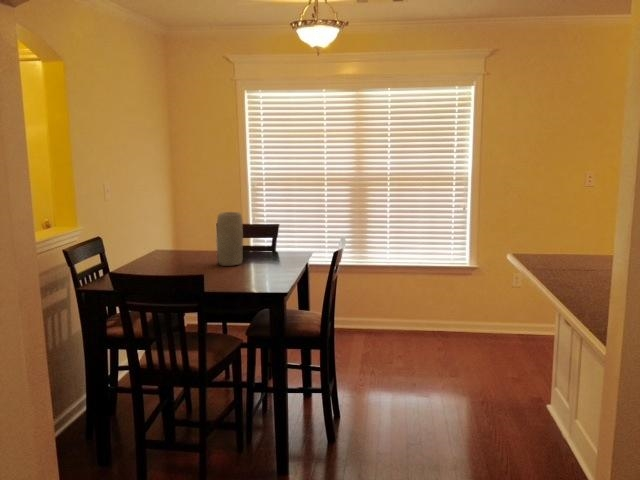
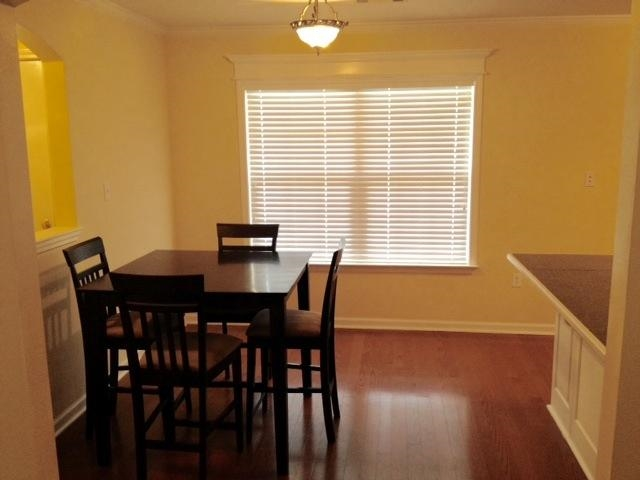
- vase (229, 238)
